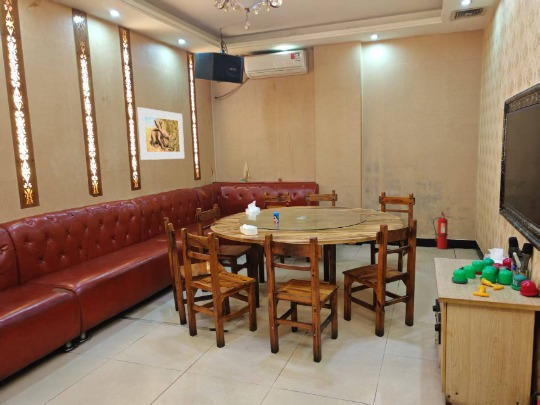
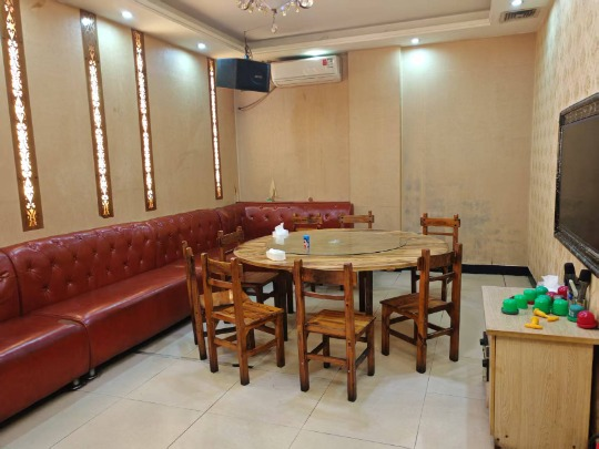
- fire extinguisher (441, 230)
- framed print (163, 135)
